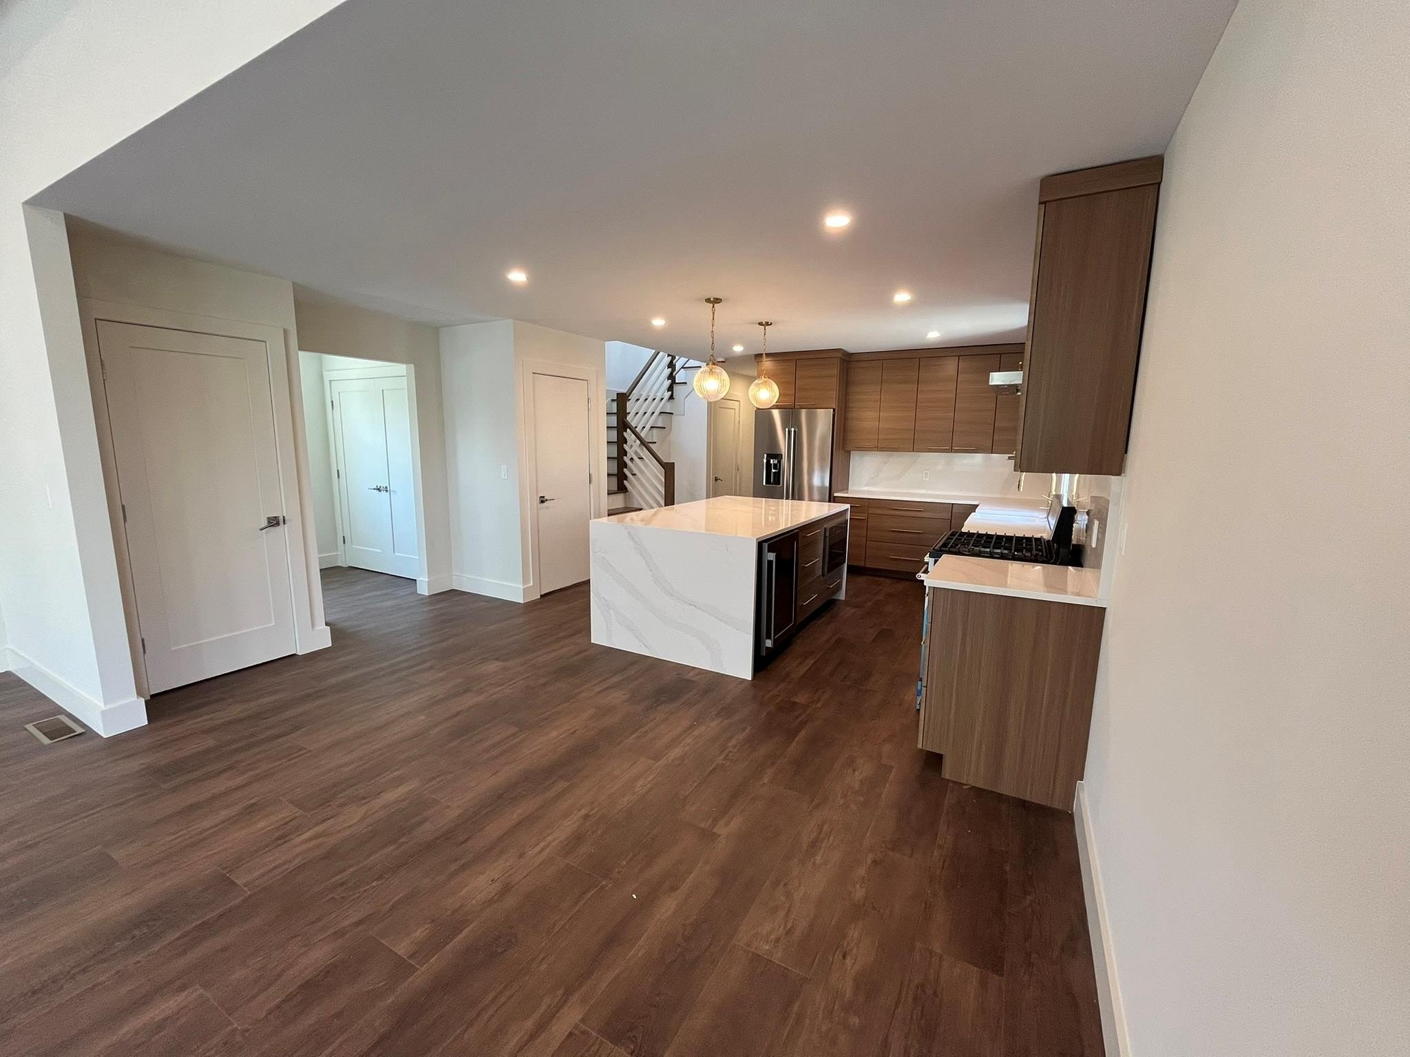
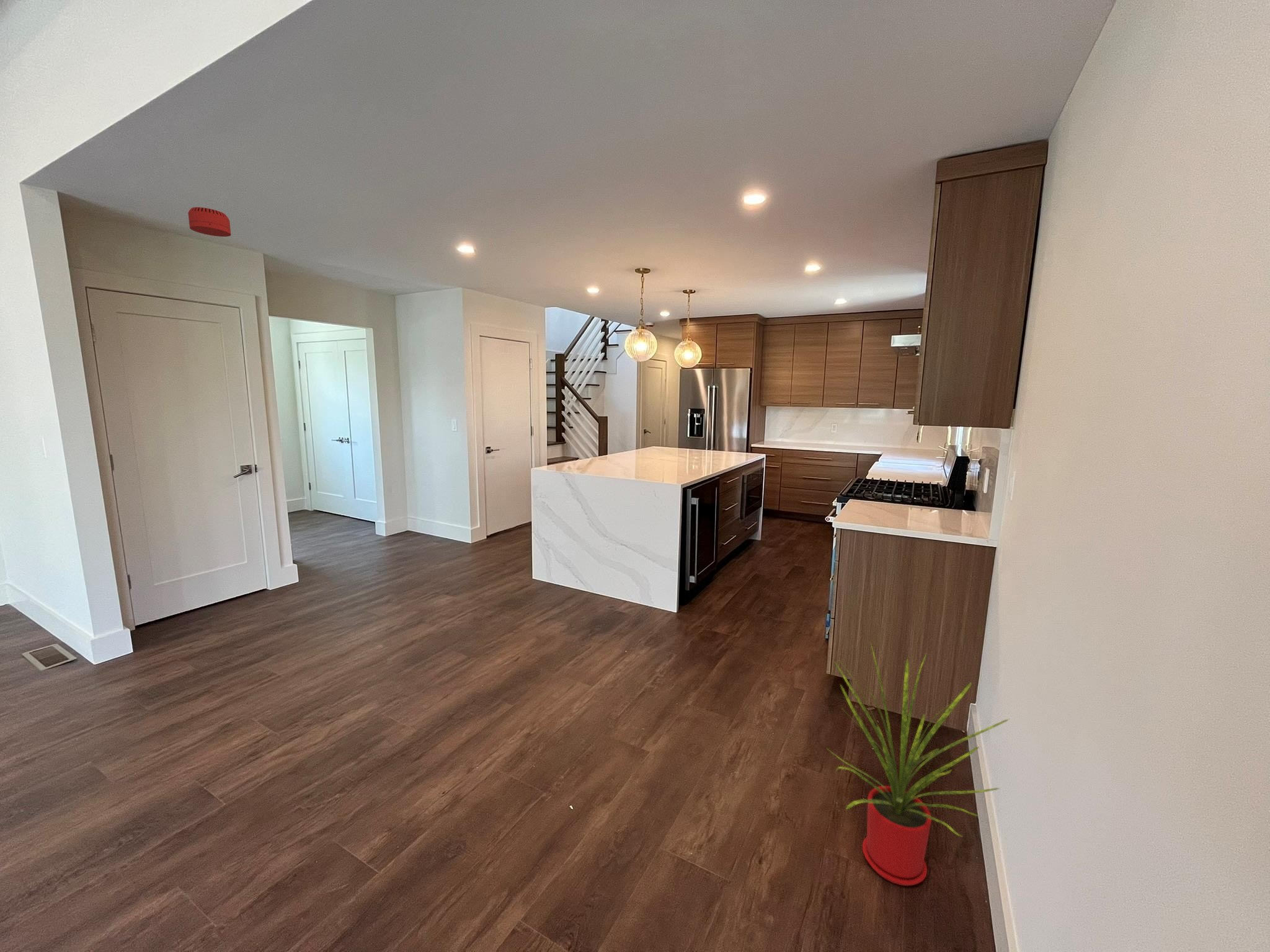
+ smoke detector (210, 221)
+ house plant (906, 772)
